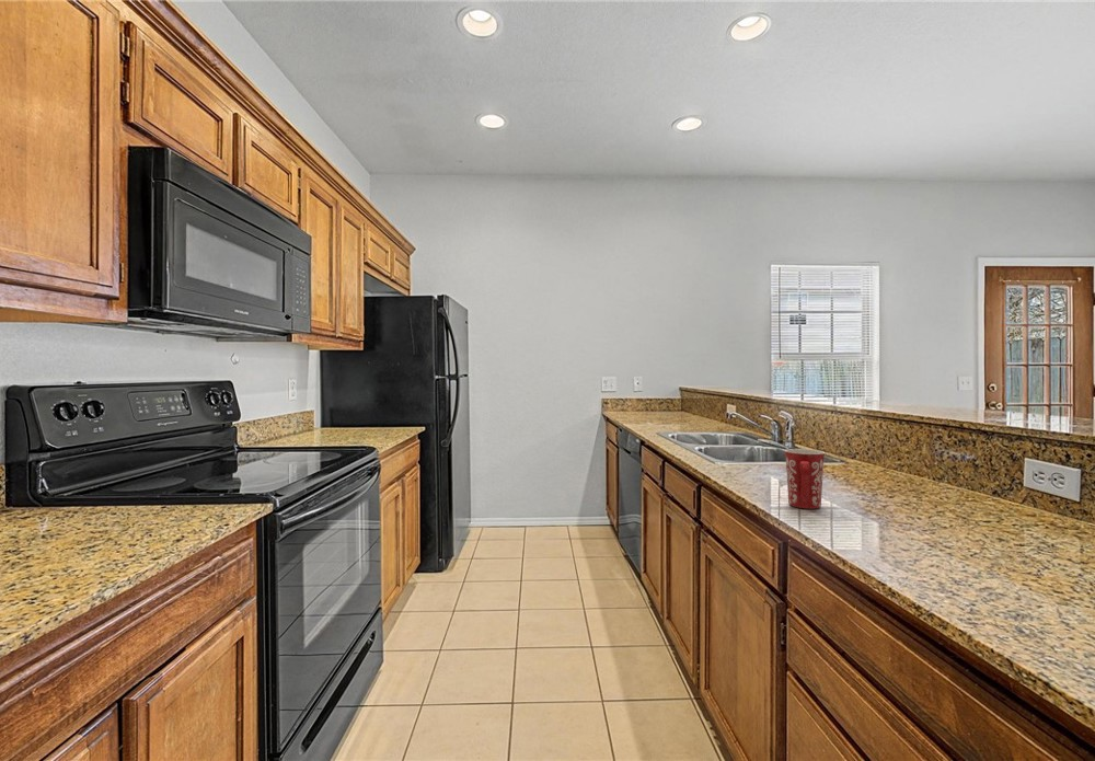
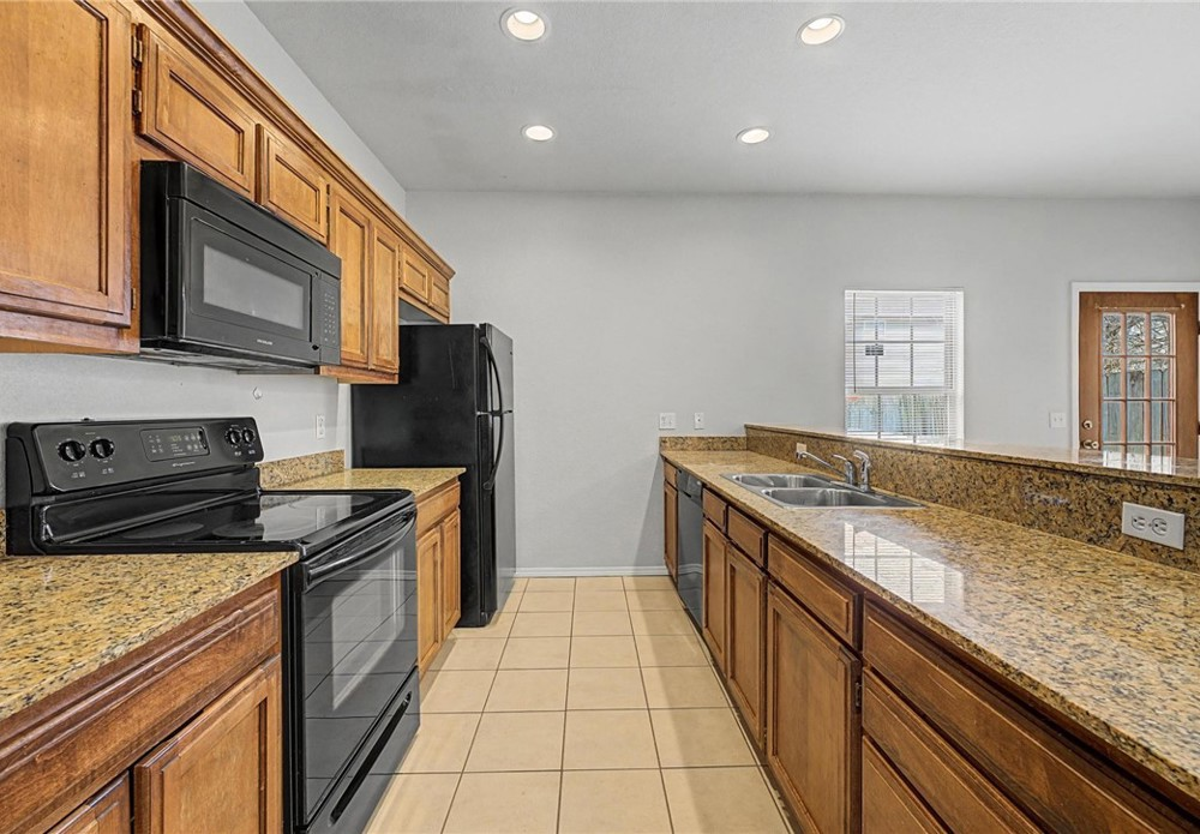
- mug (804, 478)
